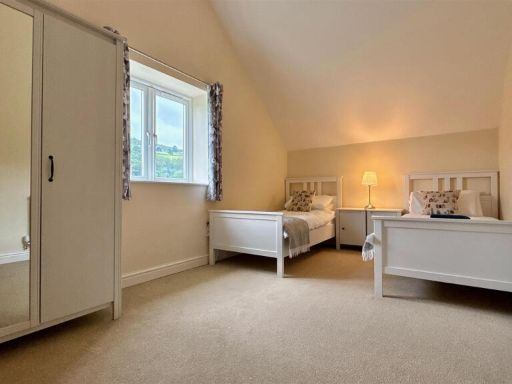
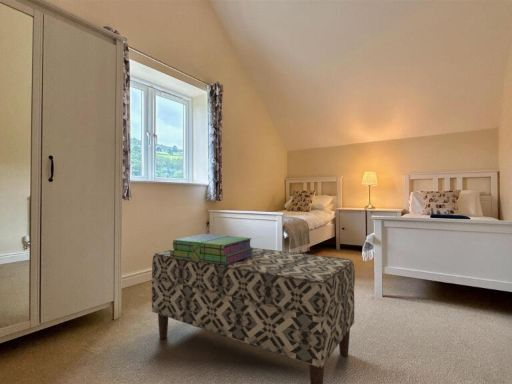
+ bench (248, 300)
+ stack of books (213, 247)
